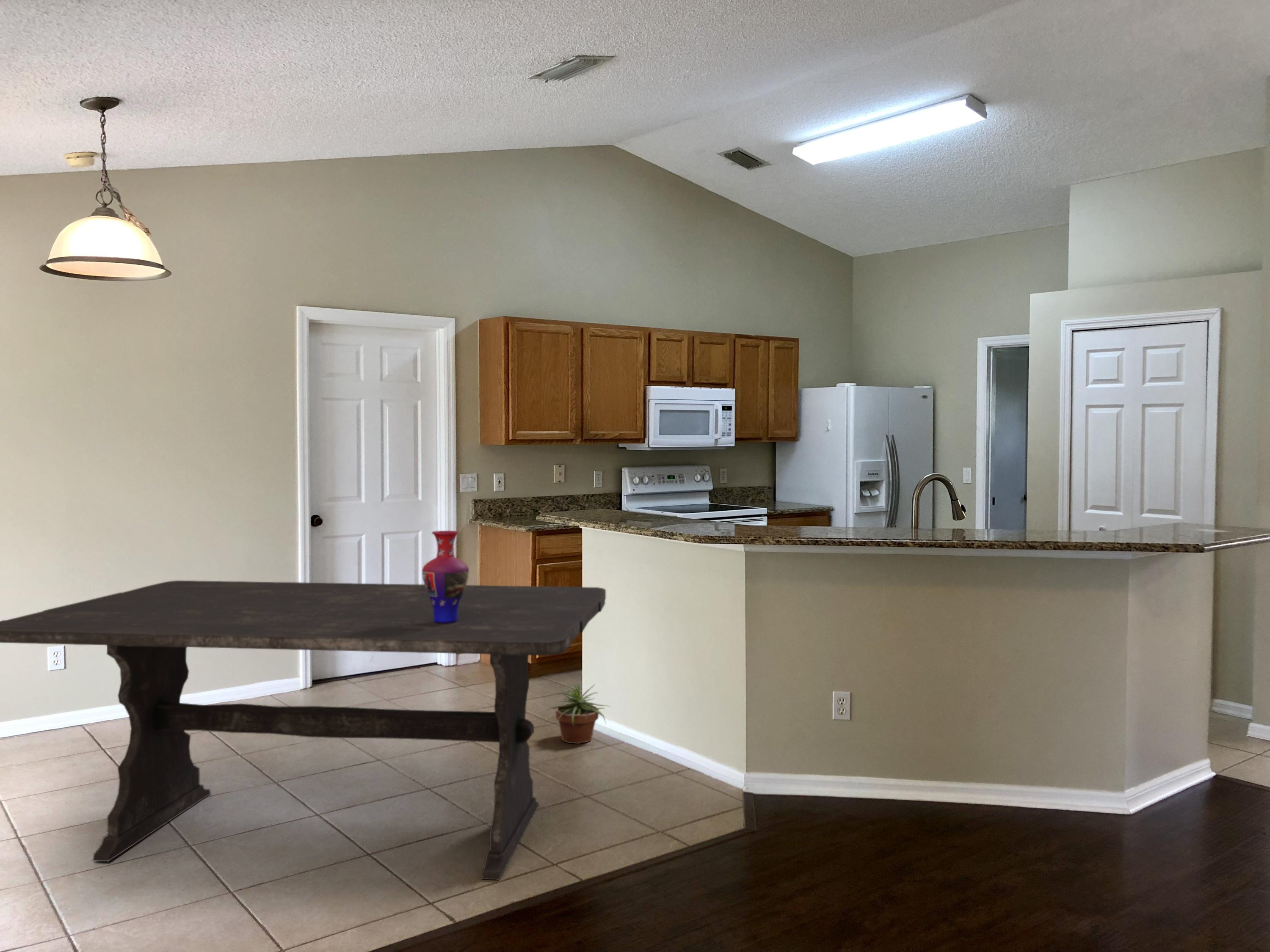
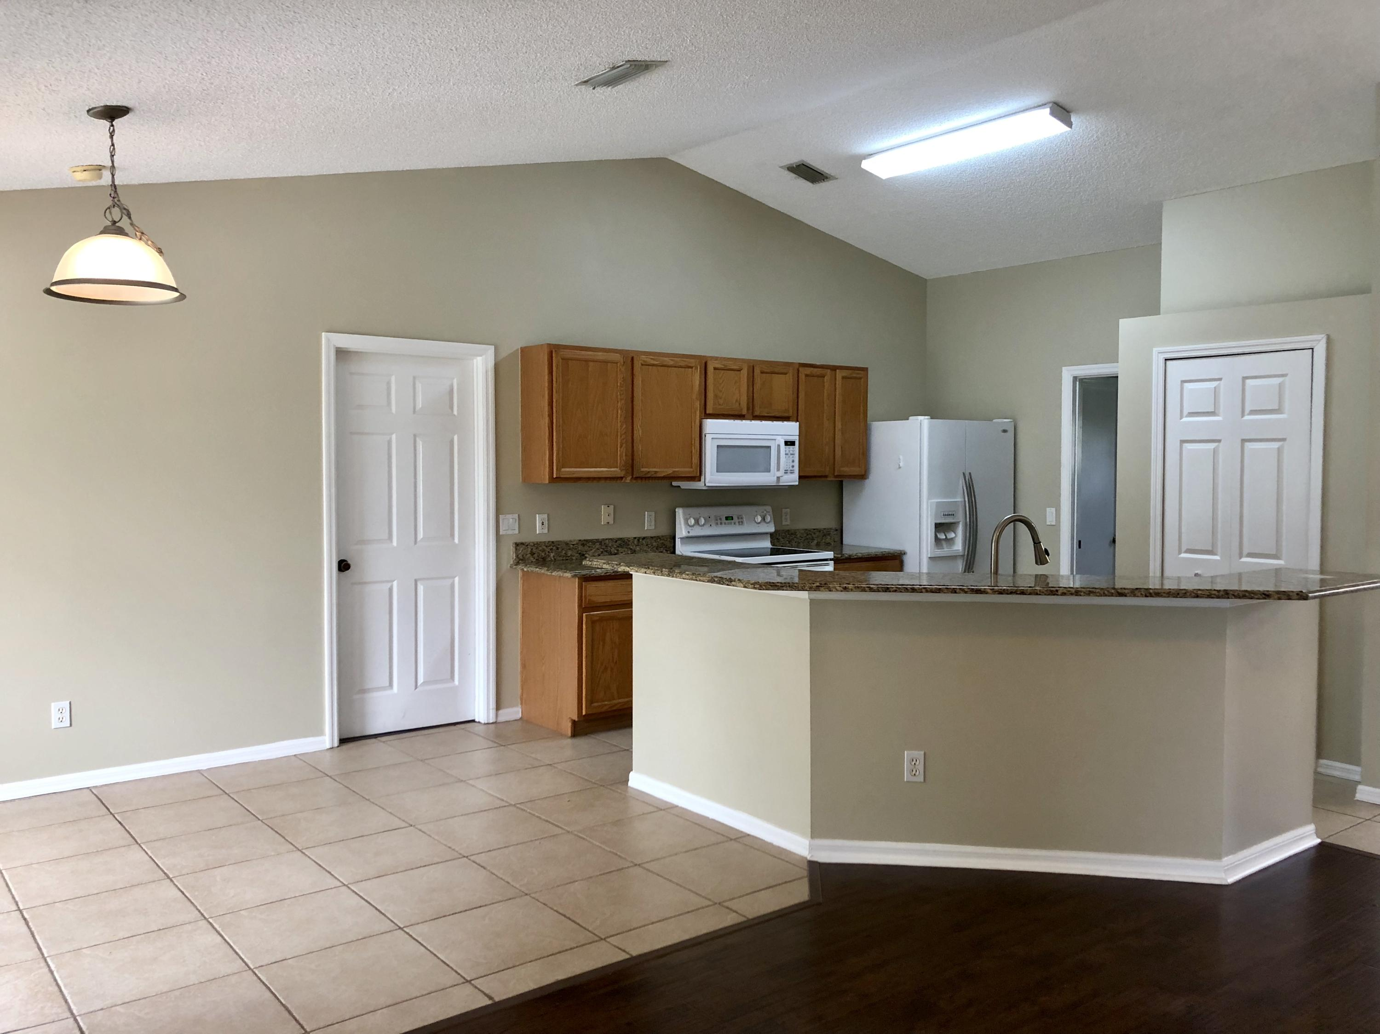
- potted plant (577, 712)
- vase (445, 576)
- dining table (331, 719)
